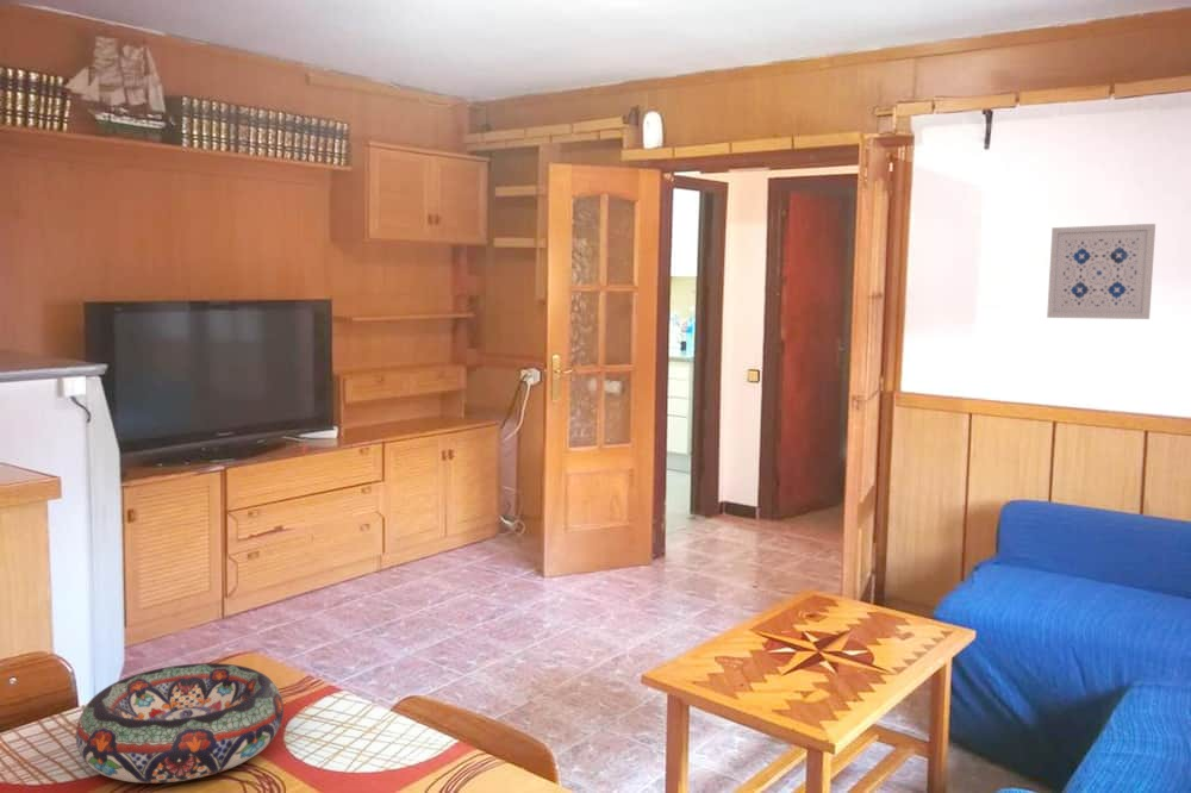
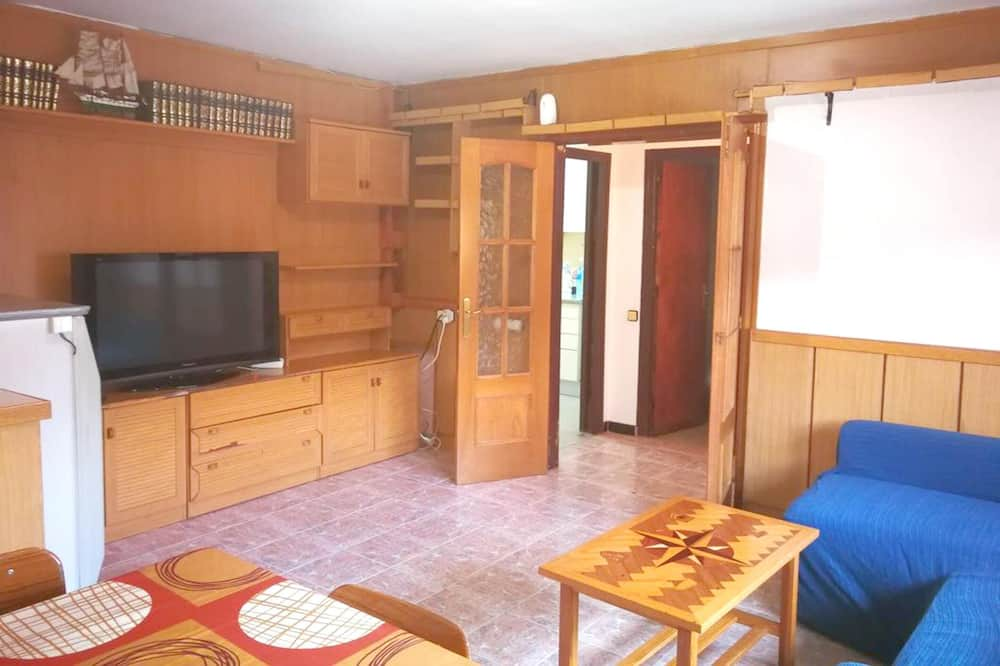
- wall art (1099, 271)
- decorative bowl (183, 719)
